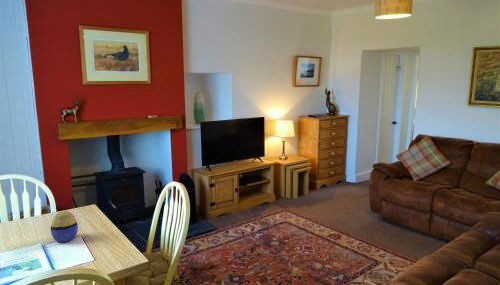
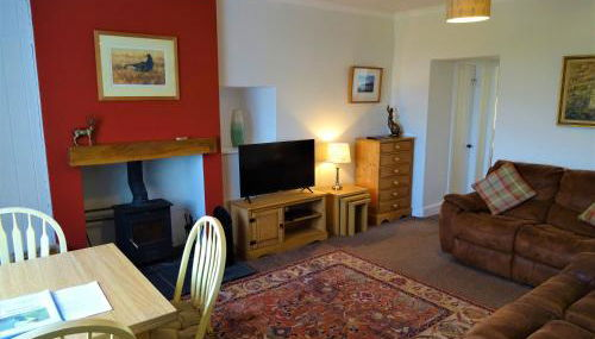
- decorative egg (64, 225)
